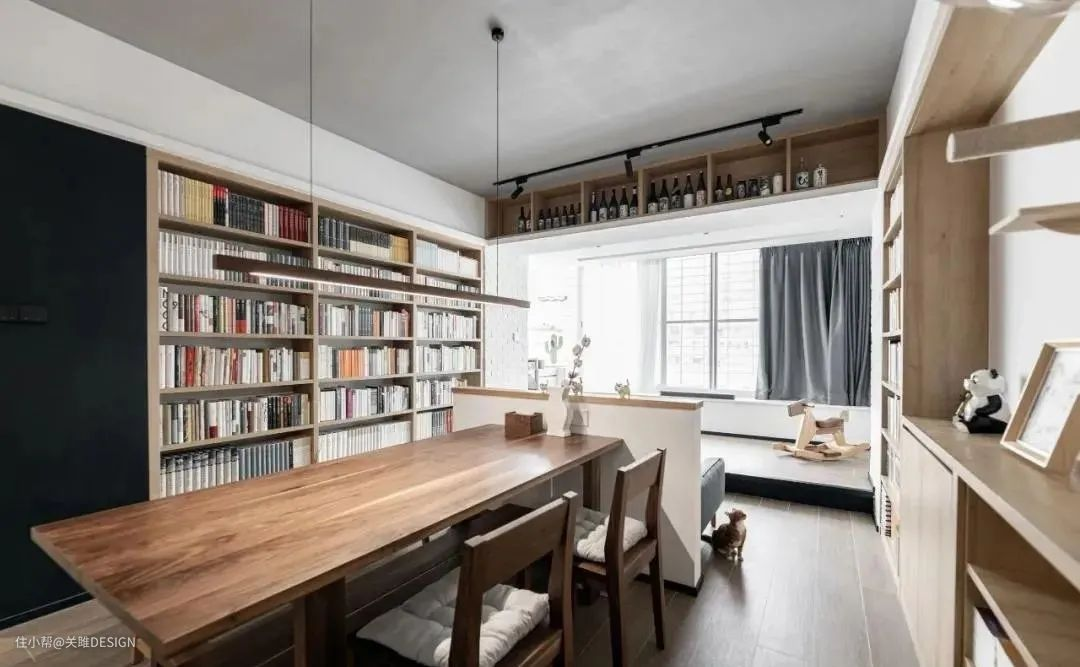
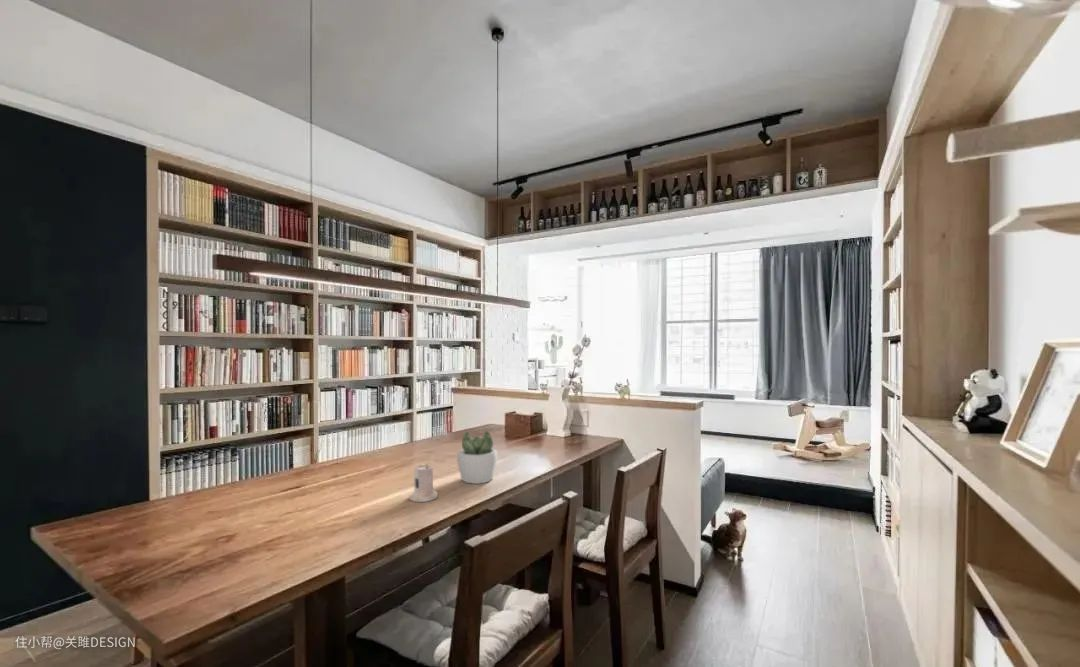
+ succulent plant (477, 456)
+ candle (423, 480)
